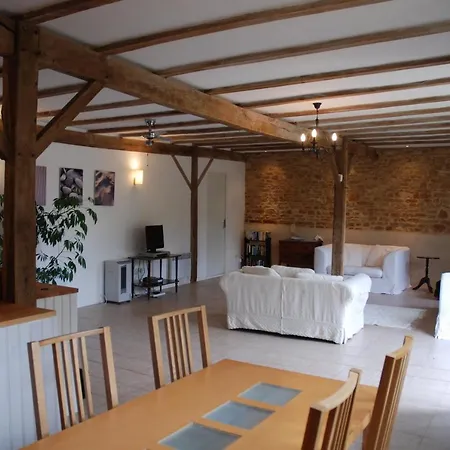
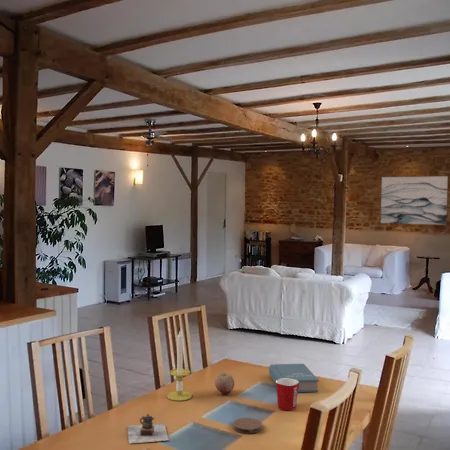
+ book (292, 377)
+ candle (179, 363)
+ fruit (224, 383)
+ teapot (147, 423)
+ mug (289, 392)
+ coaster (247, 425)
+ wall art (413, 200)
